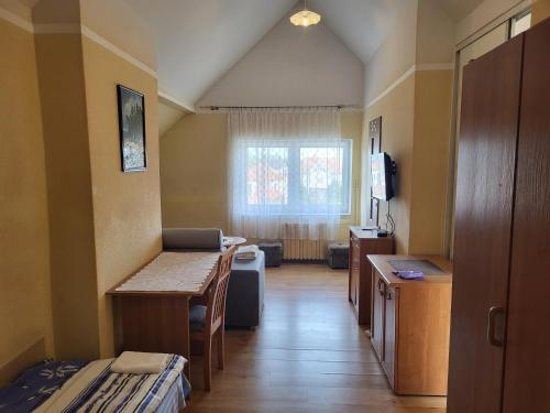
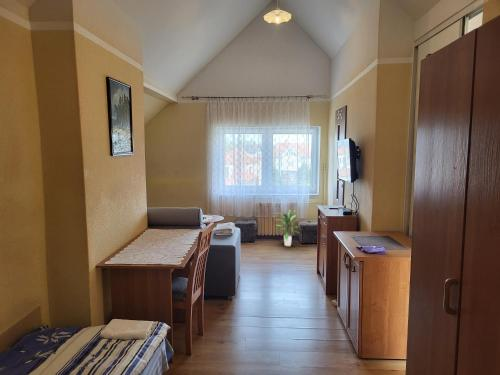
+ indoor plant (287, 227)
